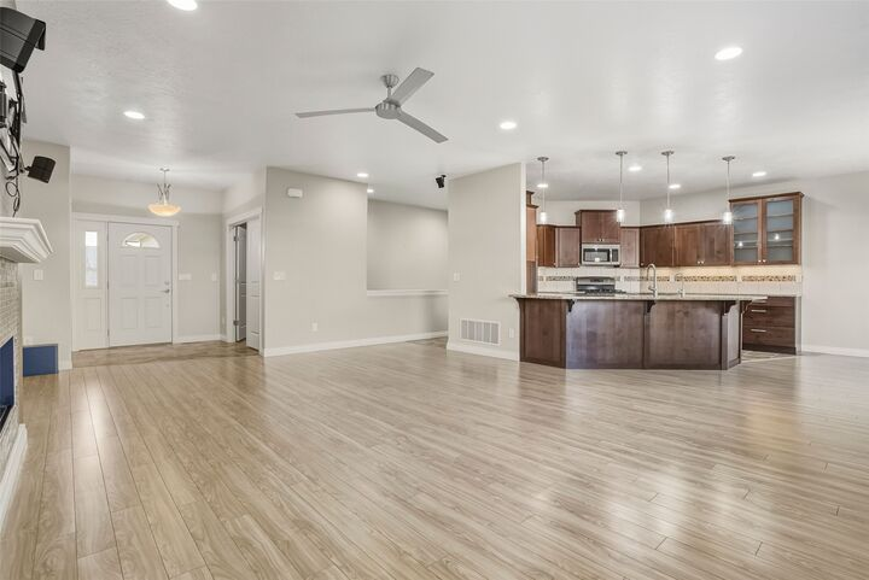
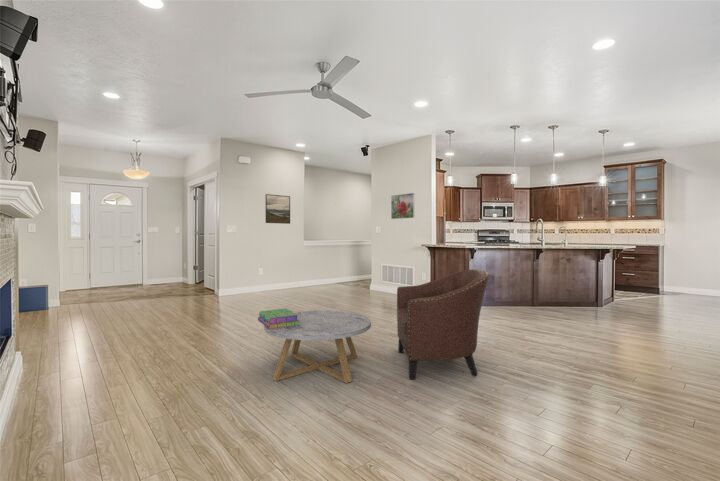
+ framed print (278, 209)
+ stack of books (278, 317)
+ coffee table (318, 339)
+ chair (441, 317)
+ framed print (402, 206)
